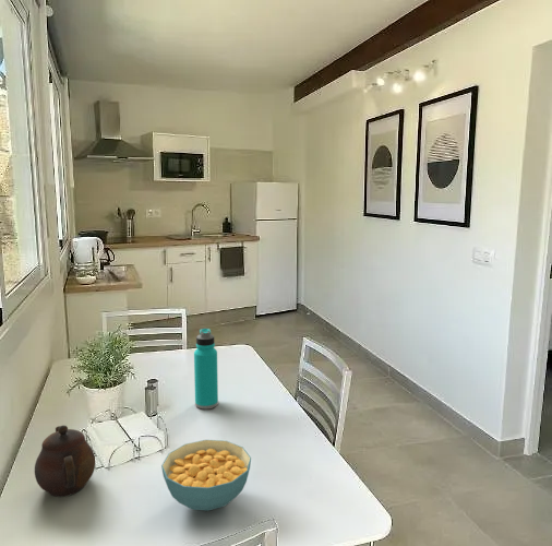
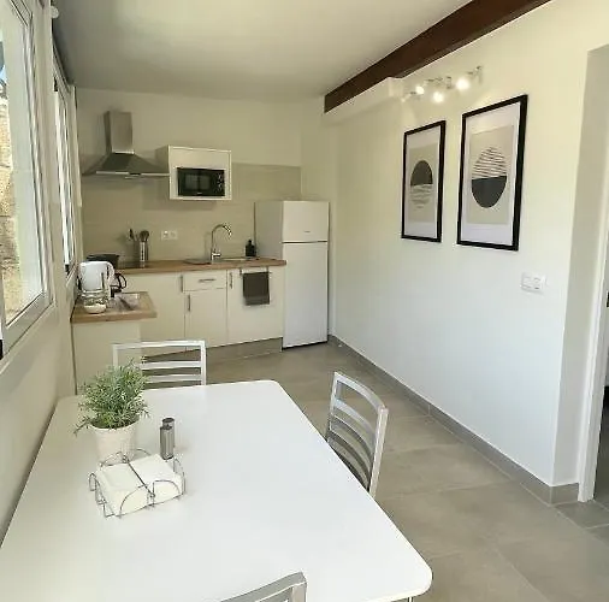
- cereal bowl (207, 480)
- teapot (64, 458)
- water bottle (205, 367)
